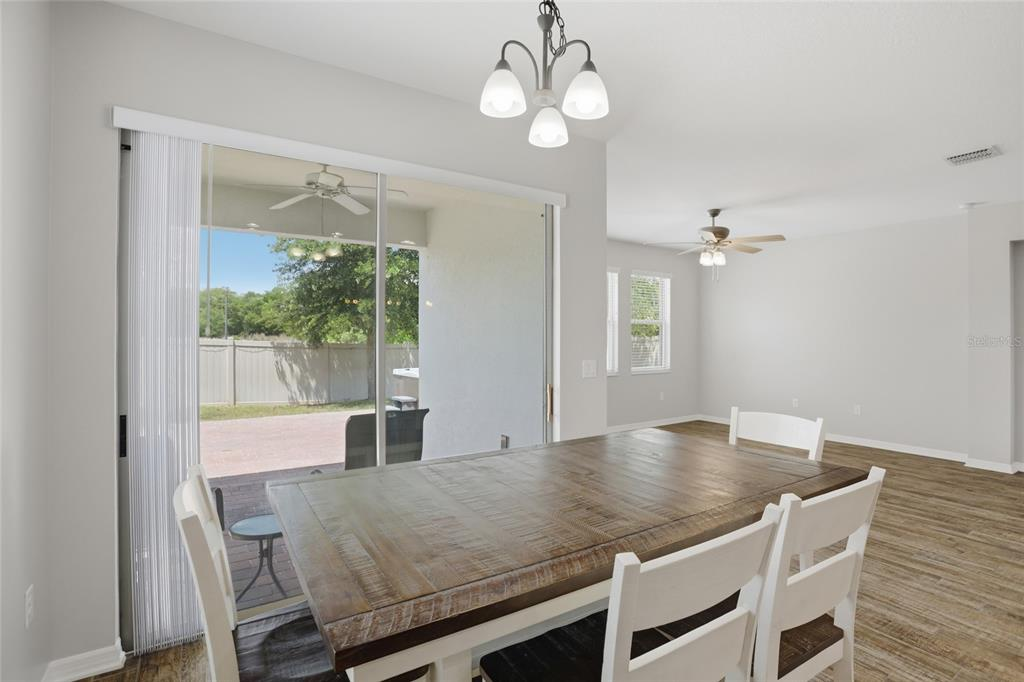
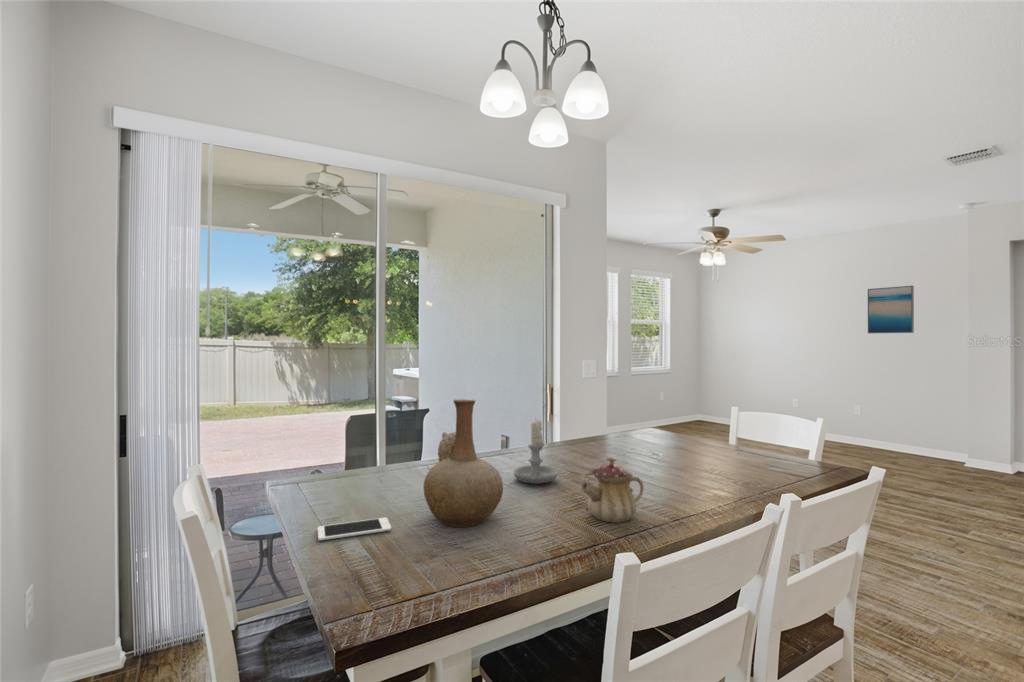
+ vase (461, 456)
+ cell phone (354, 528)
+ teapot (614, 485)
+ wall art (890, 310)
+ candle (535, 449)
